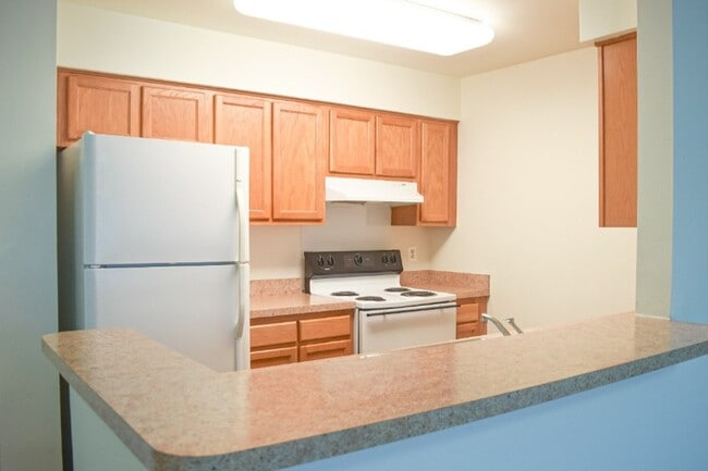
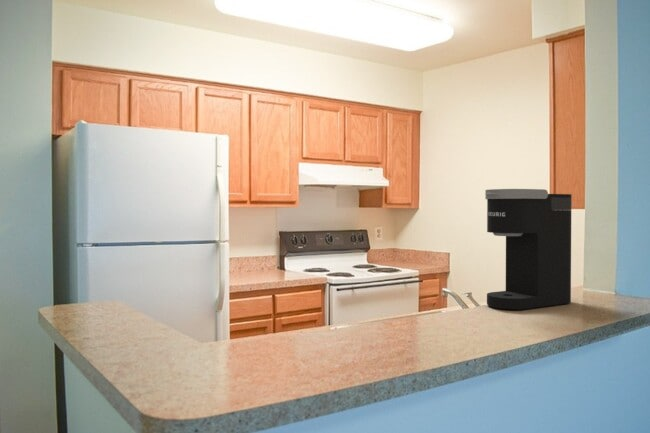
+ coffee maker (528, 246)
